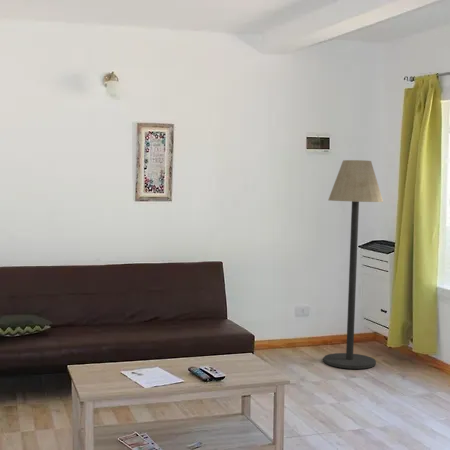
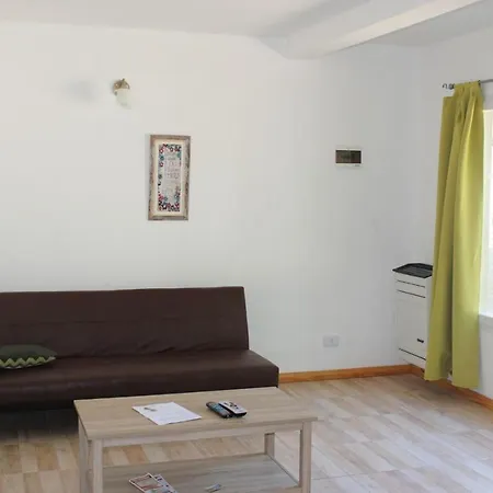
- floor lamp (353, 262)
